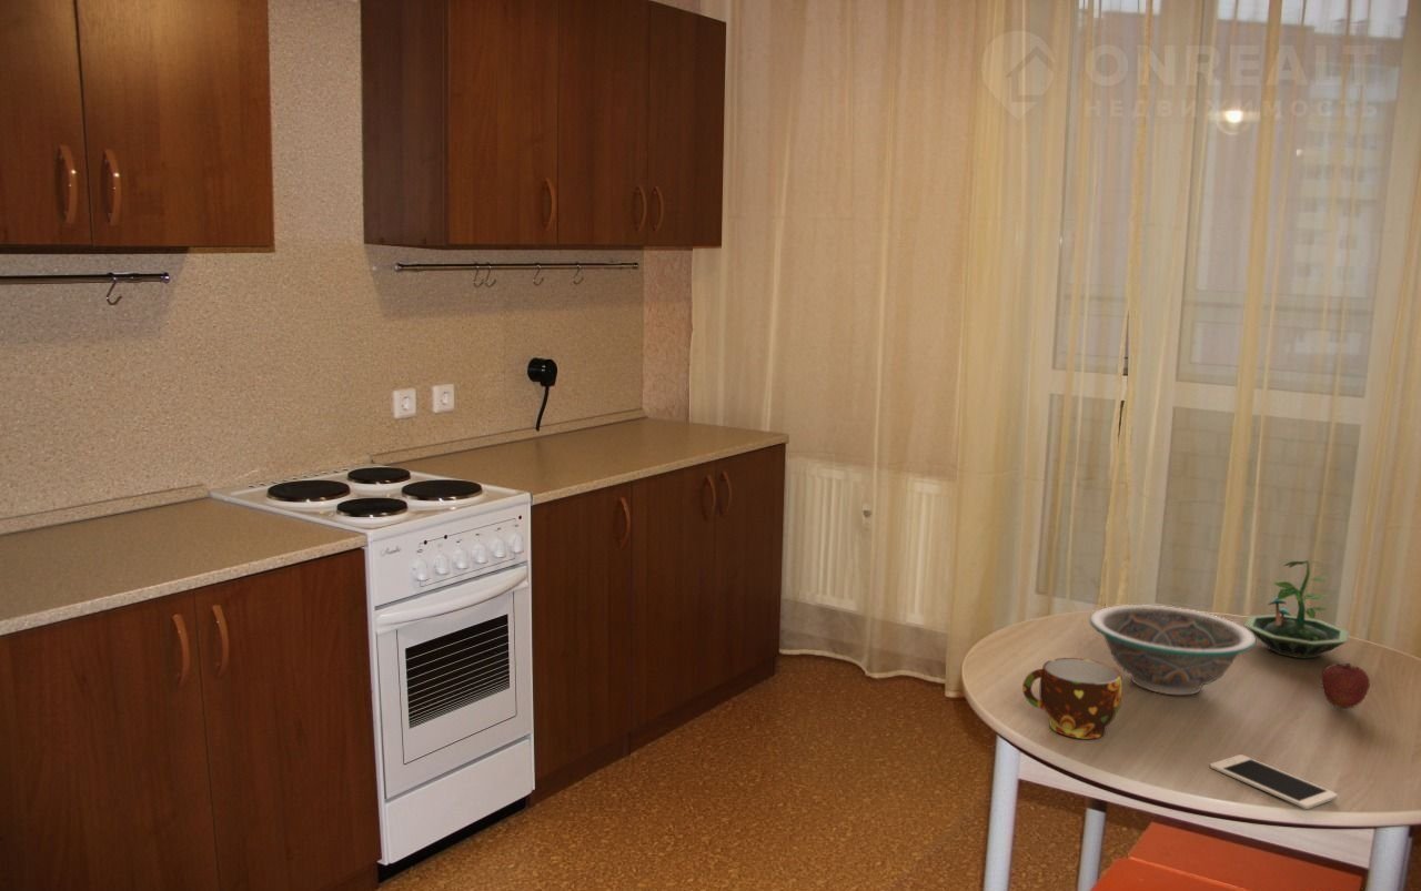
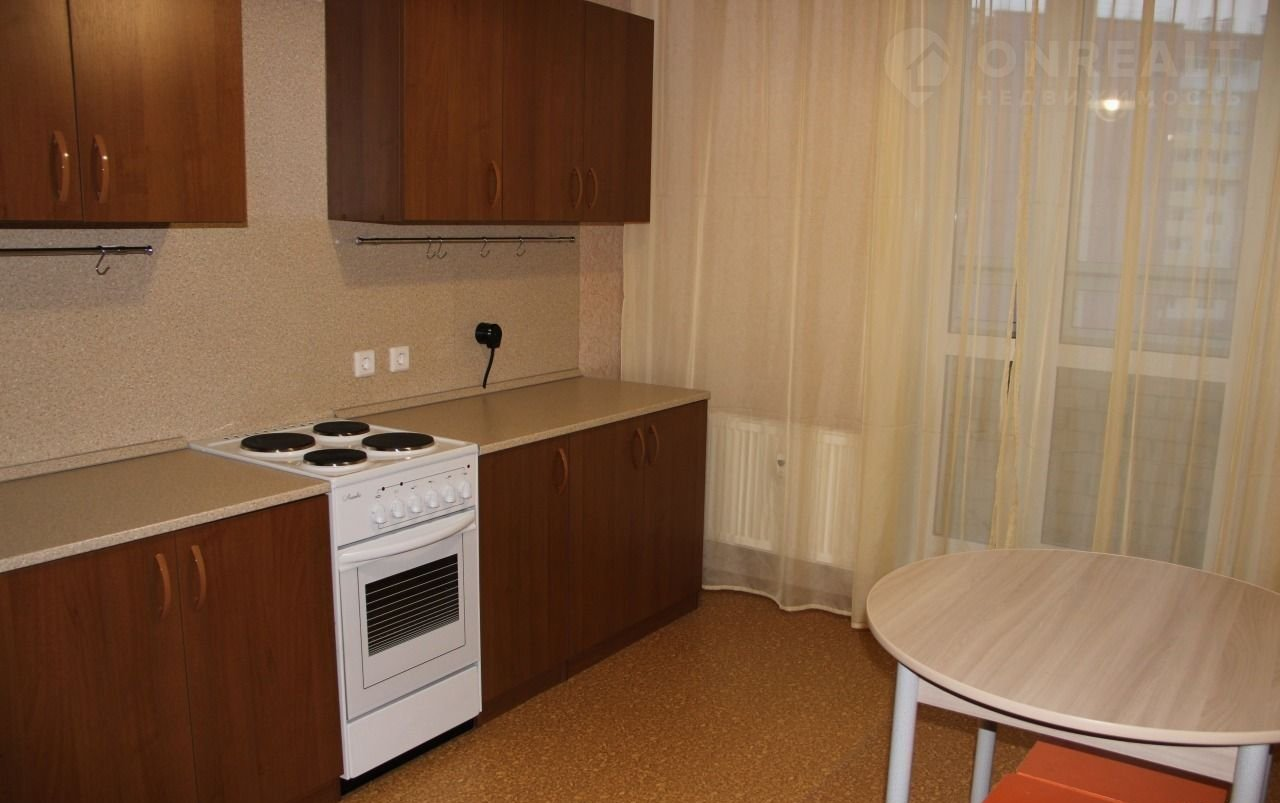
- cell phone (1271, 780)
- fruit (1344, 685)
- terrarium (1304, 578)
- bowl (1168, 655)
- cup (1075, 699)
